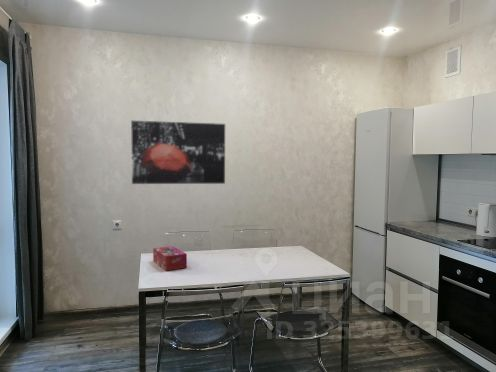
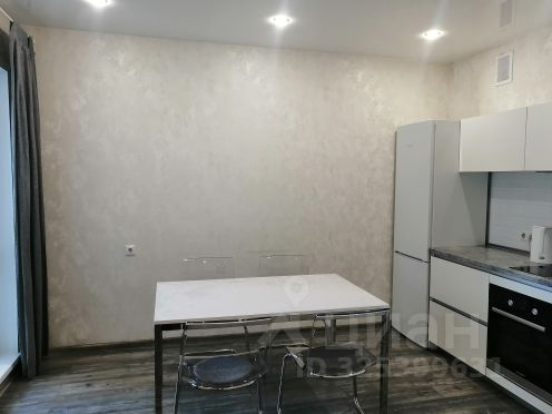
- wall art (179, 153)
- tissue box (169, 257)
